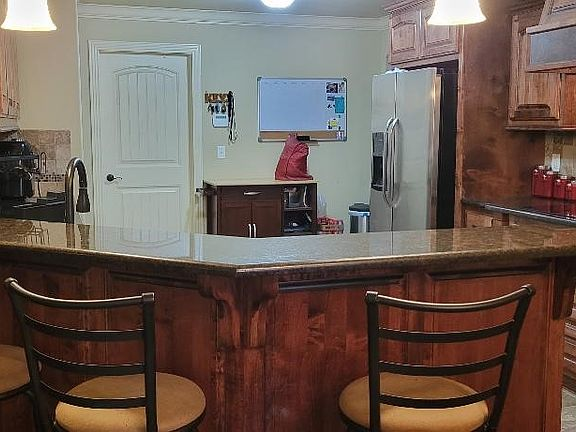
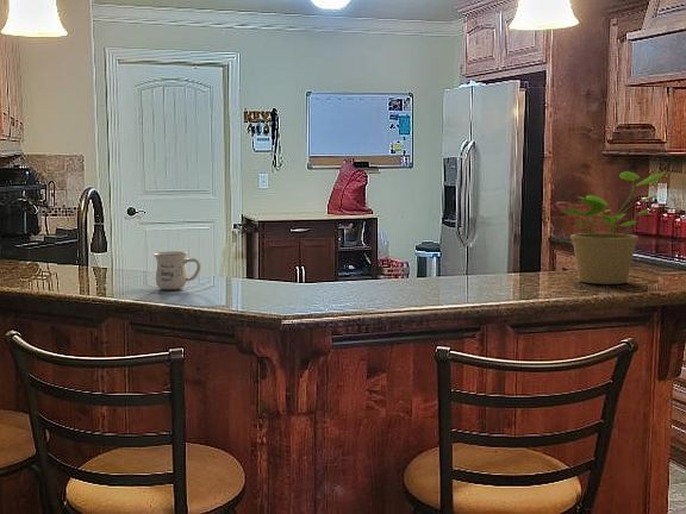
+ mug (177, 270)
+ potted plant (606, 227)
